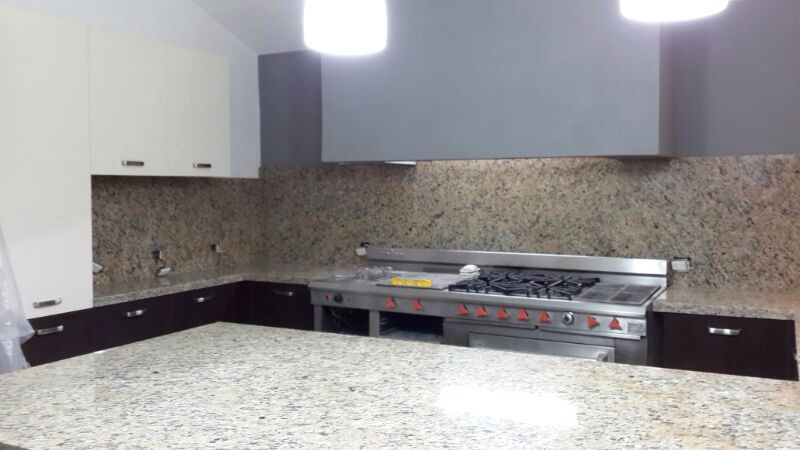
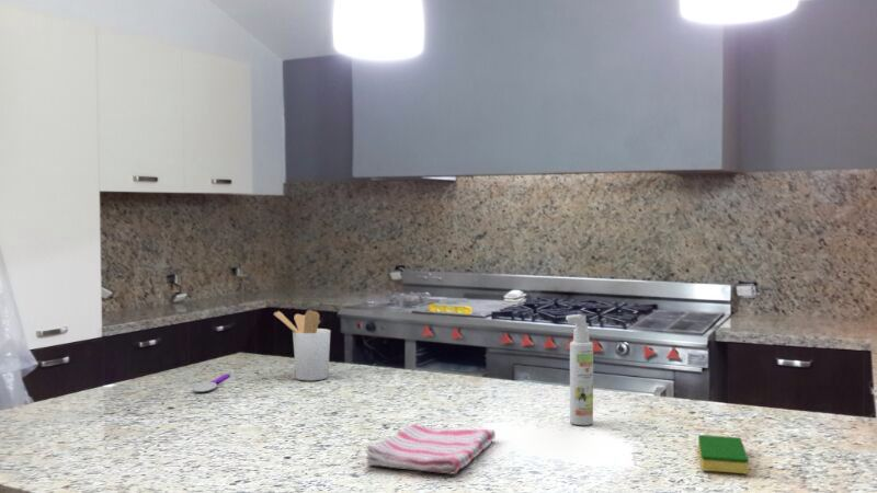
+ dish towel (433, 443)
+ spoon (214, 381)
+ utensil holder (301, 343)
+ dish sponge (721, 452)
+ spray bottle (579, 368)
